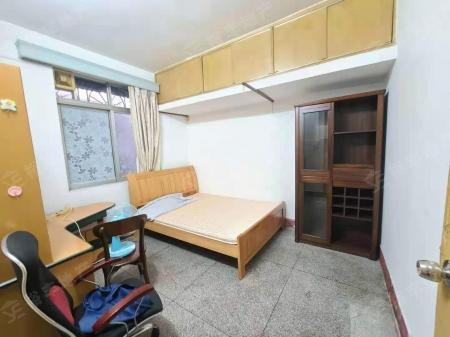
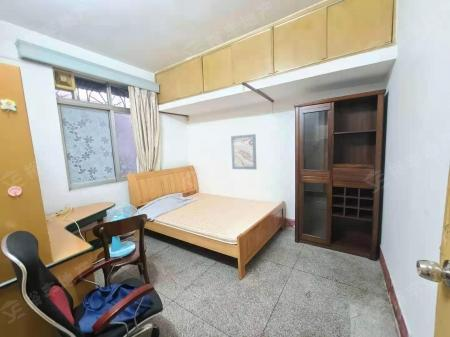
+ wall art (243, 152)
